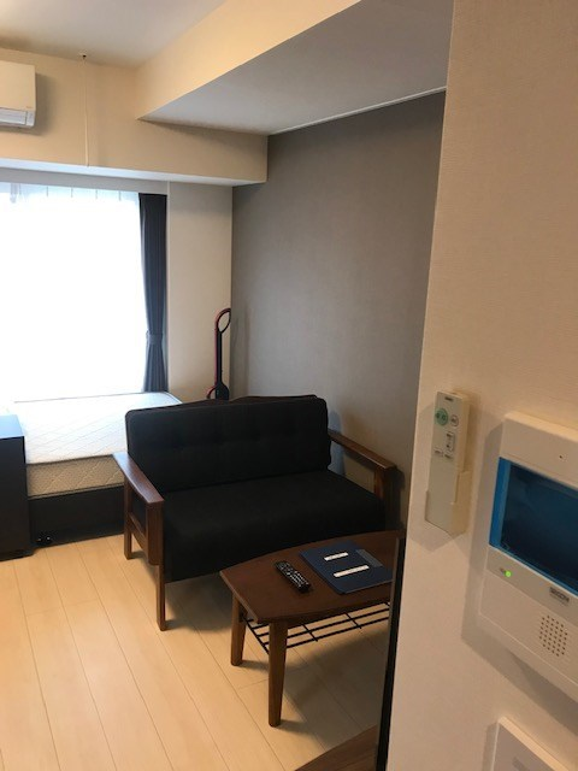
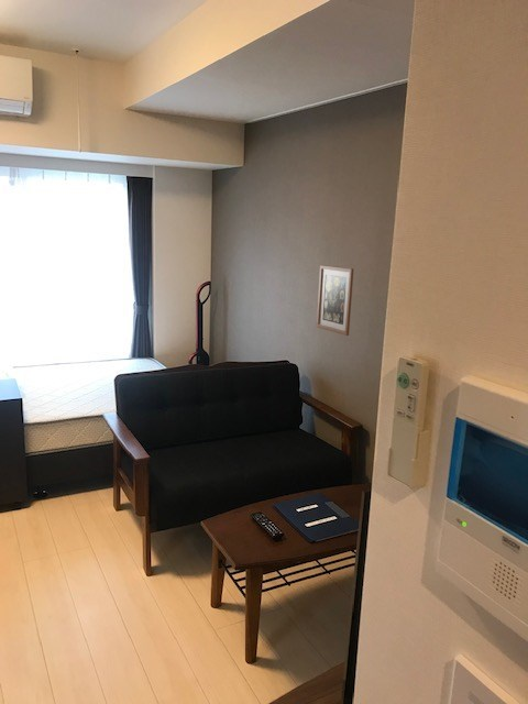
+ wall art (333, 299)
